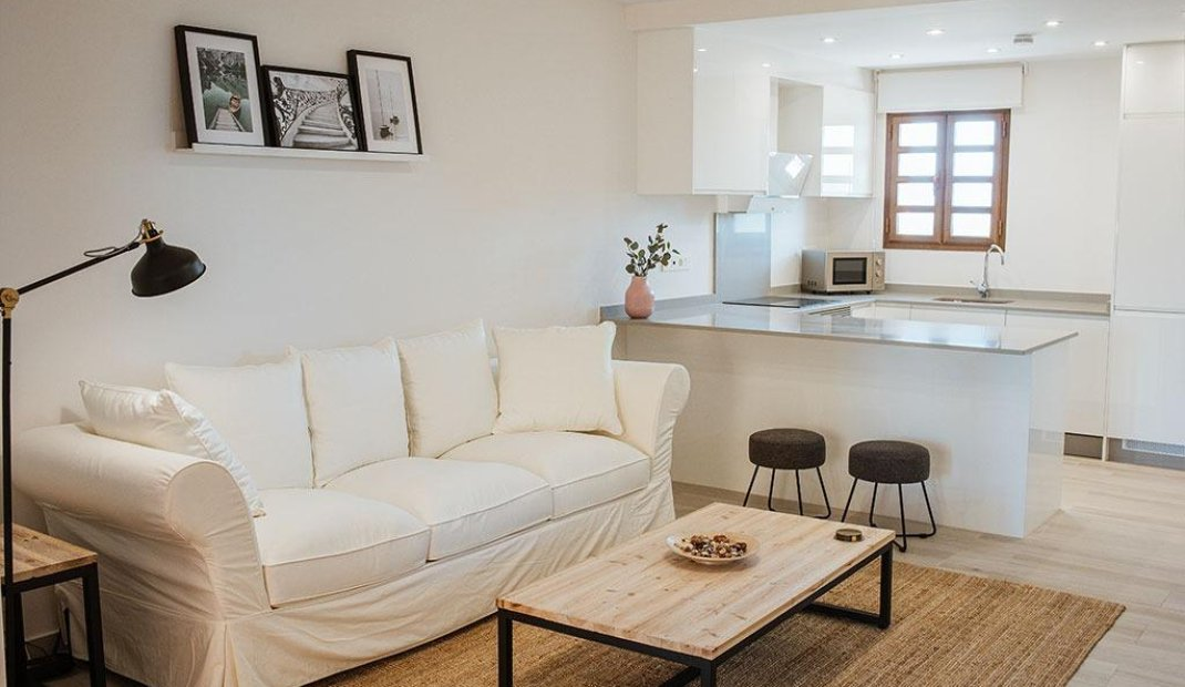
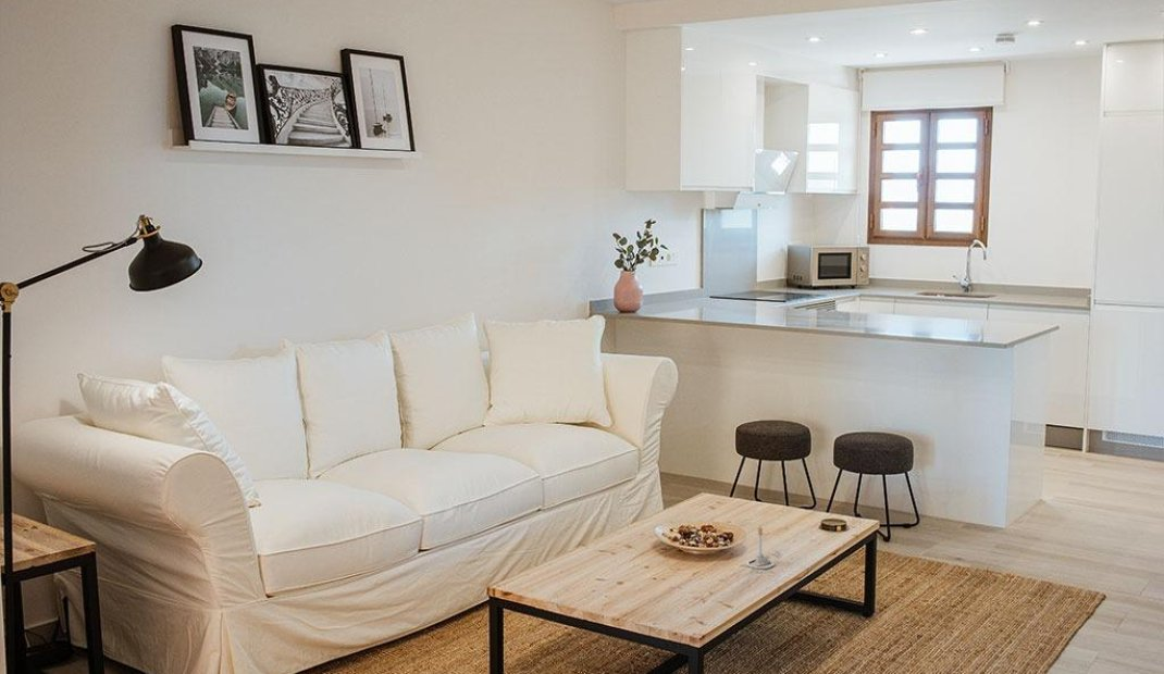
+ lamp base (760, 542)
